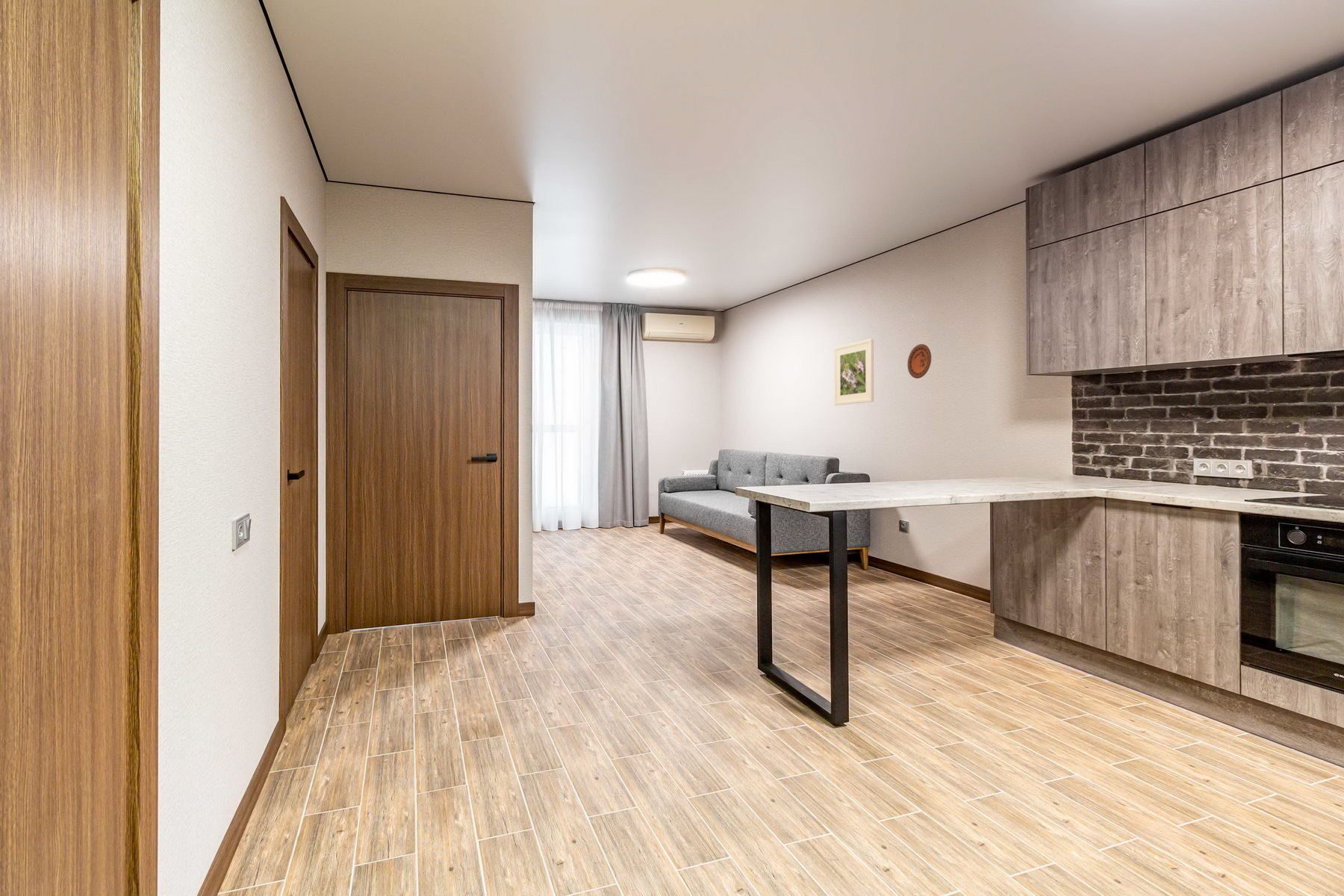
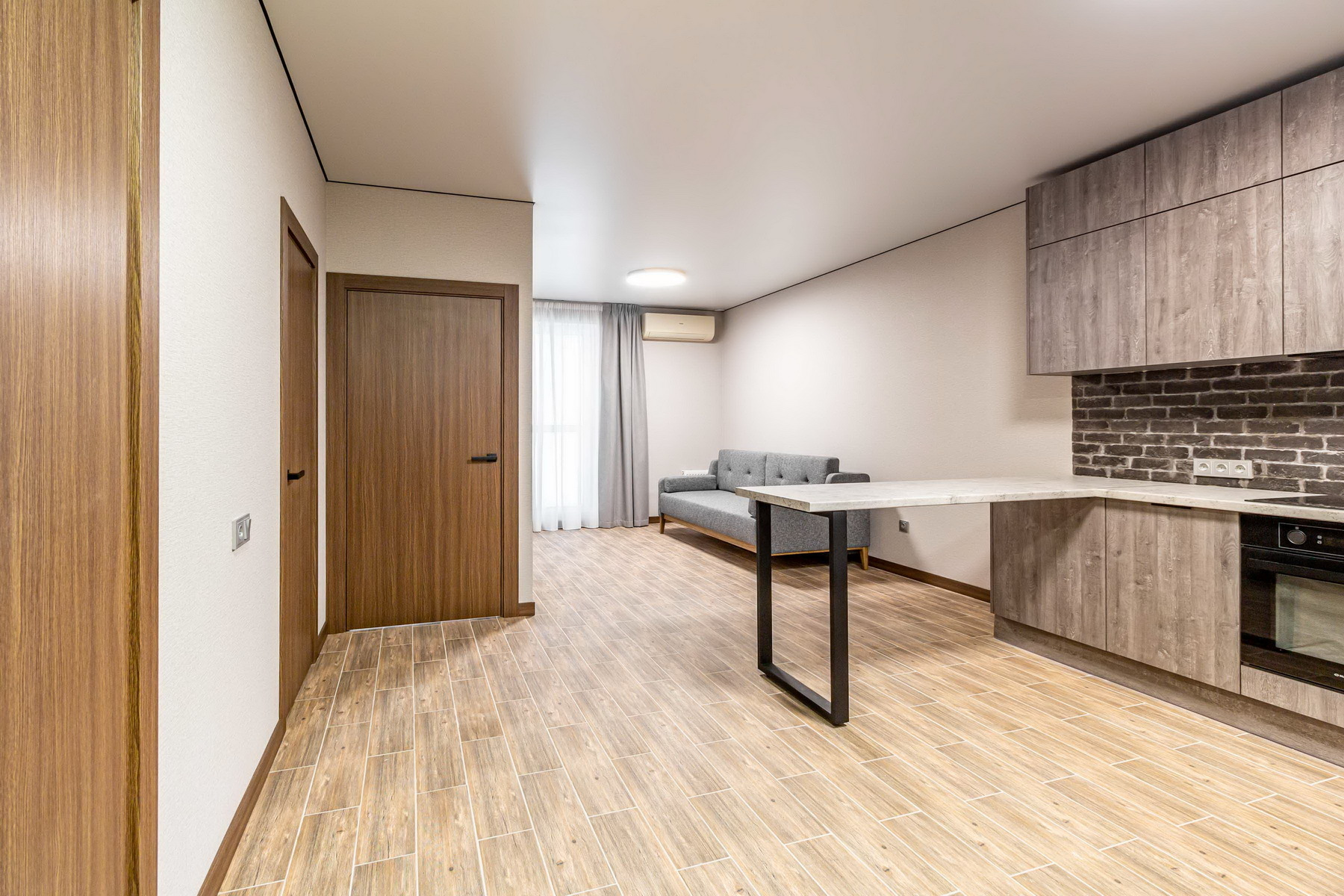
- decorative plate (919, 361)
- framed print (853, 373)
